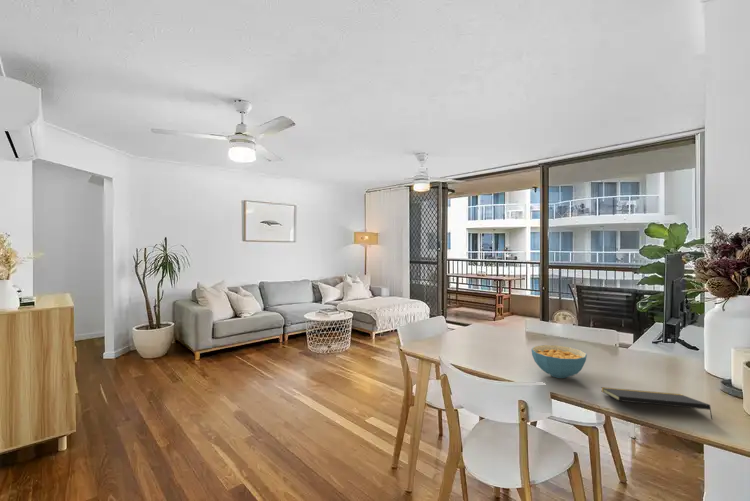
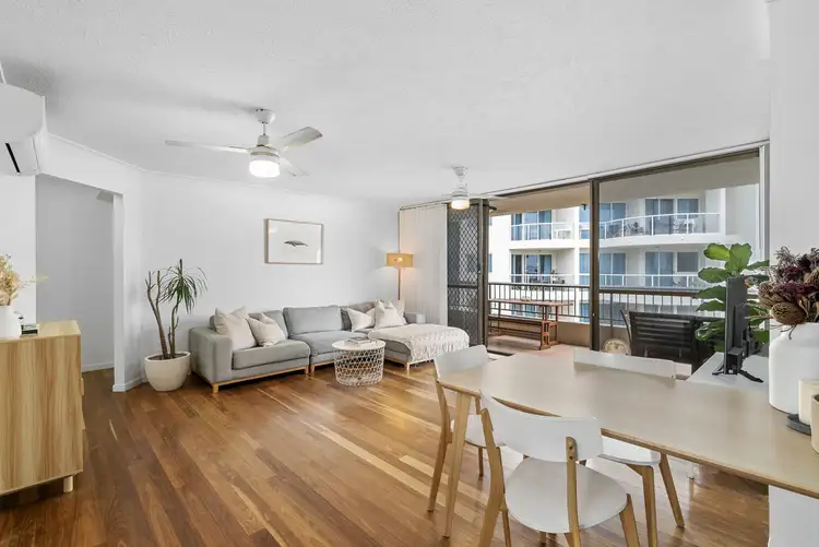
- notepad (650, 397)
- cereal bowl (558, 363)
